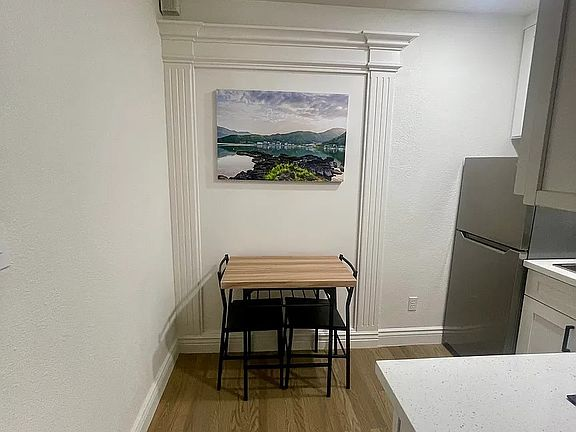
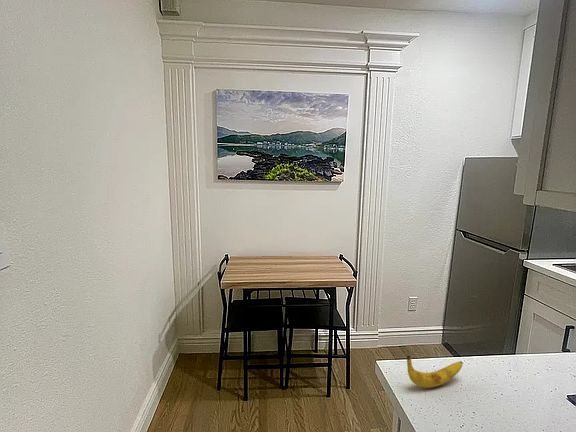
+ banana (435, 371)
